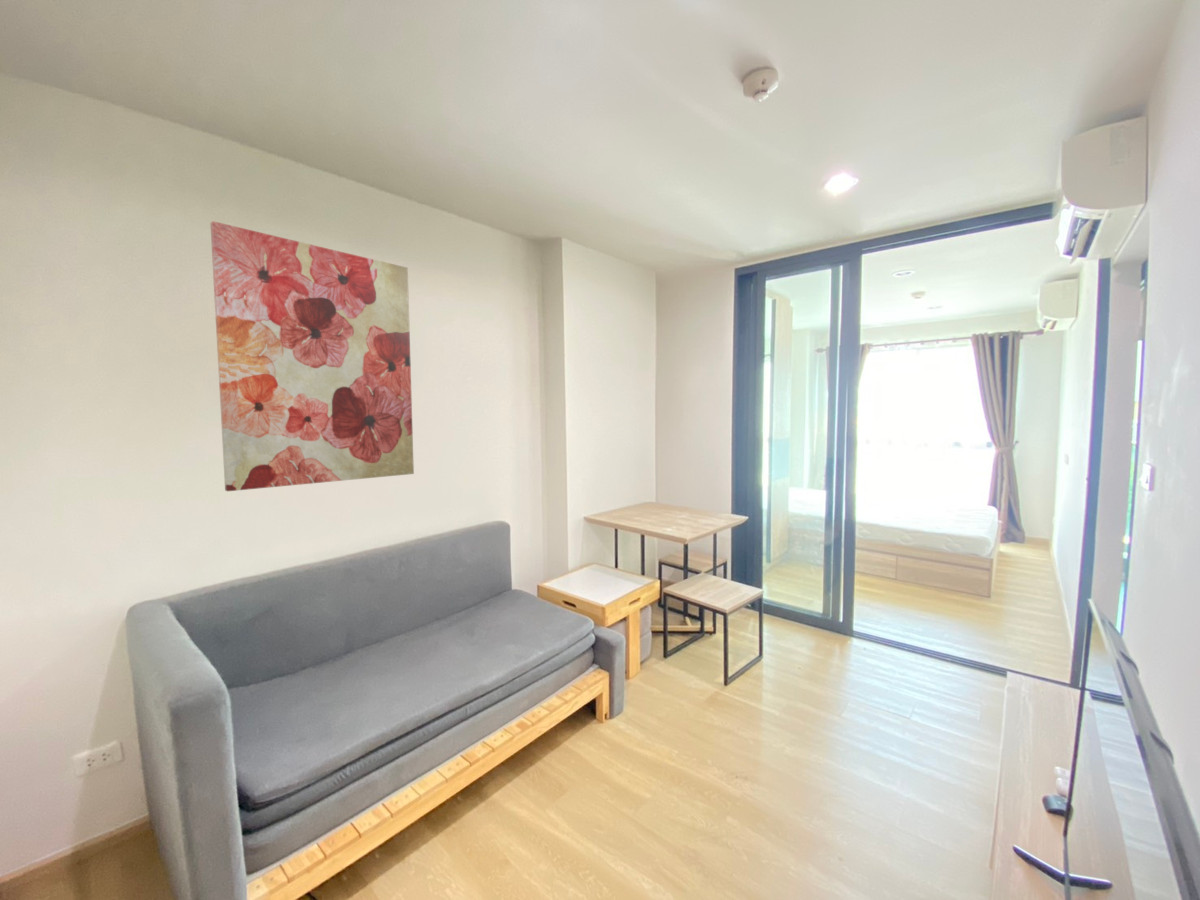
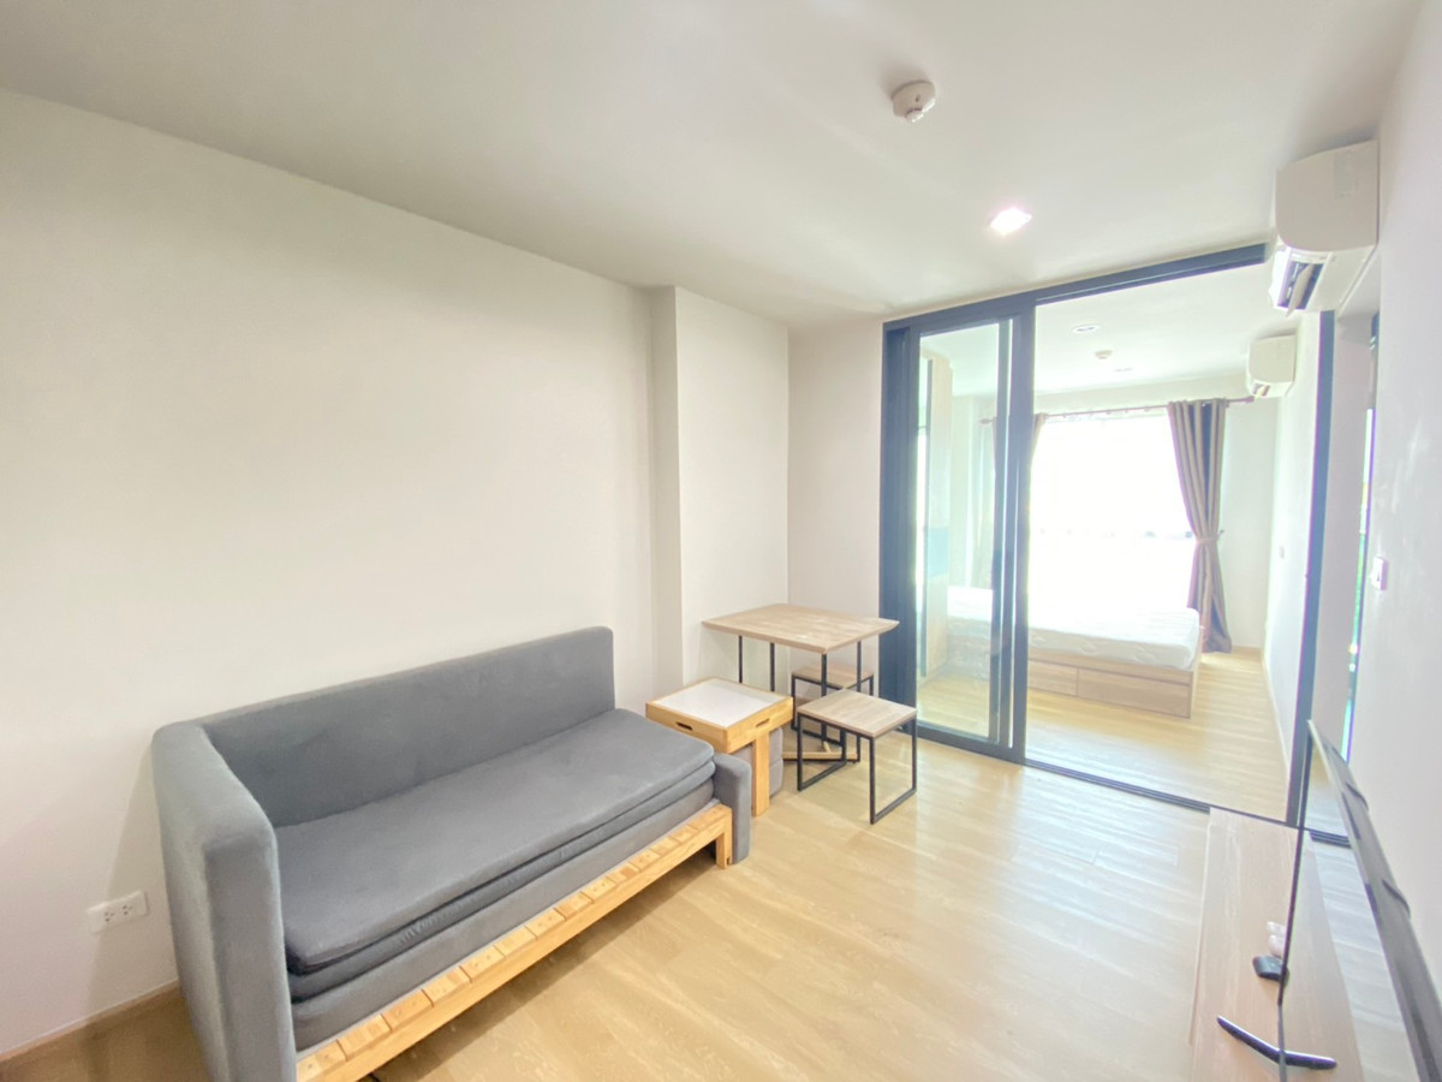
- wall art (326, 366)
